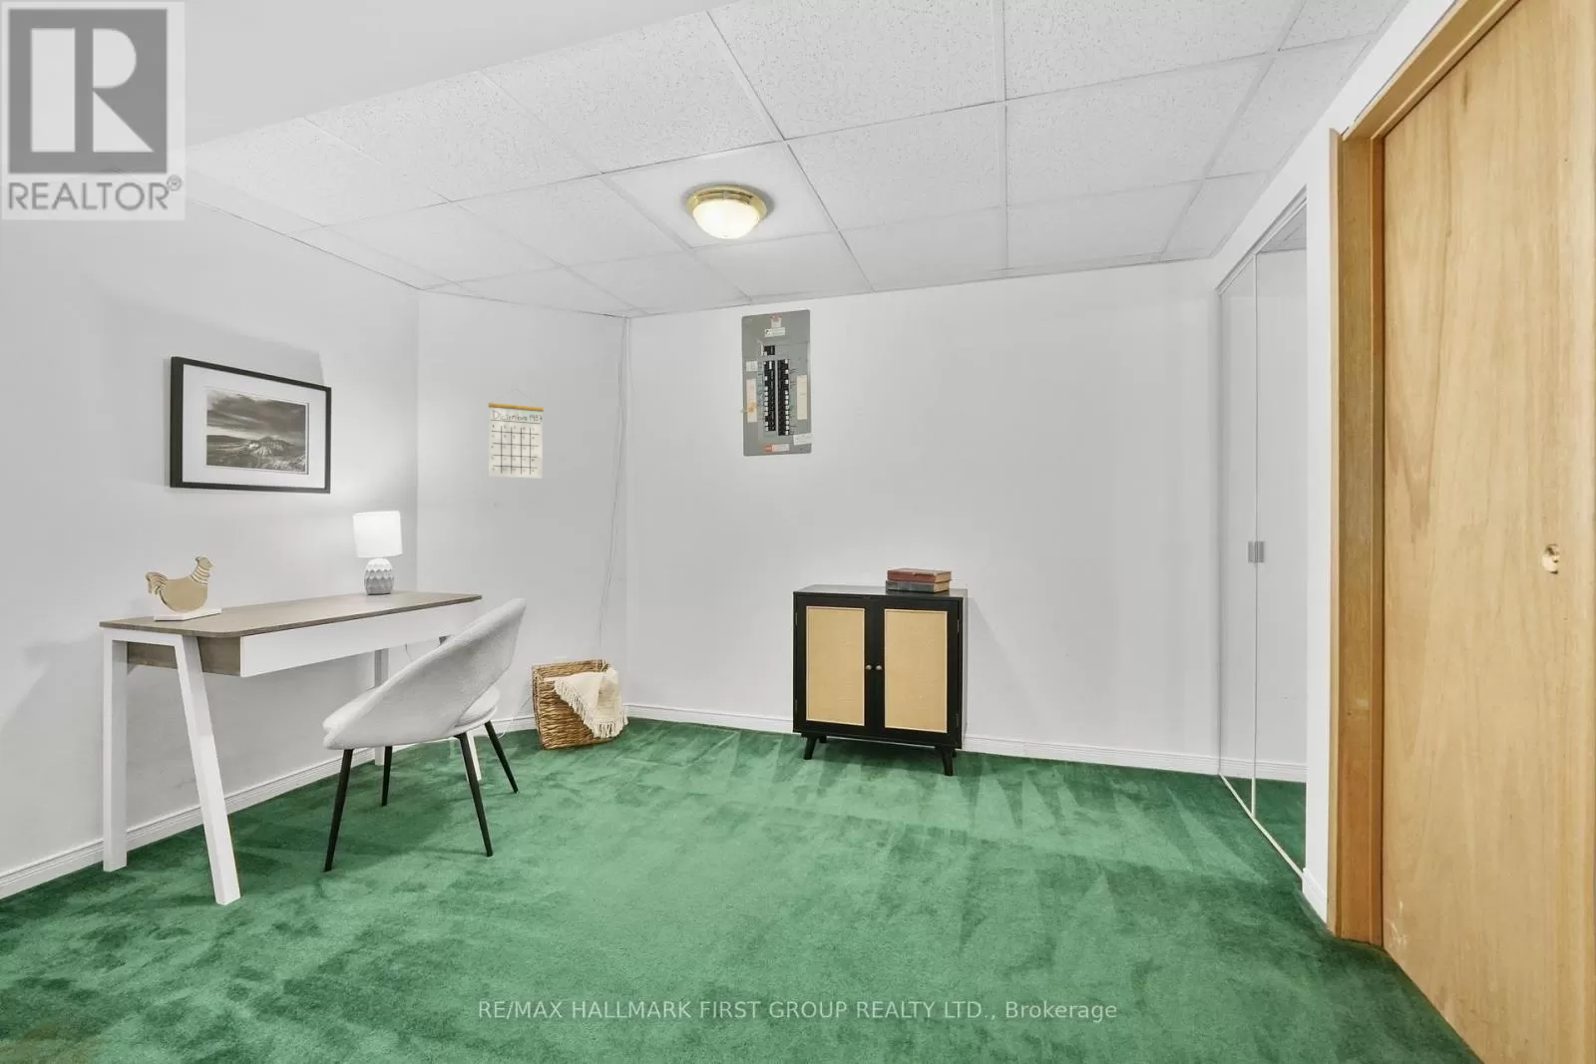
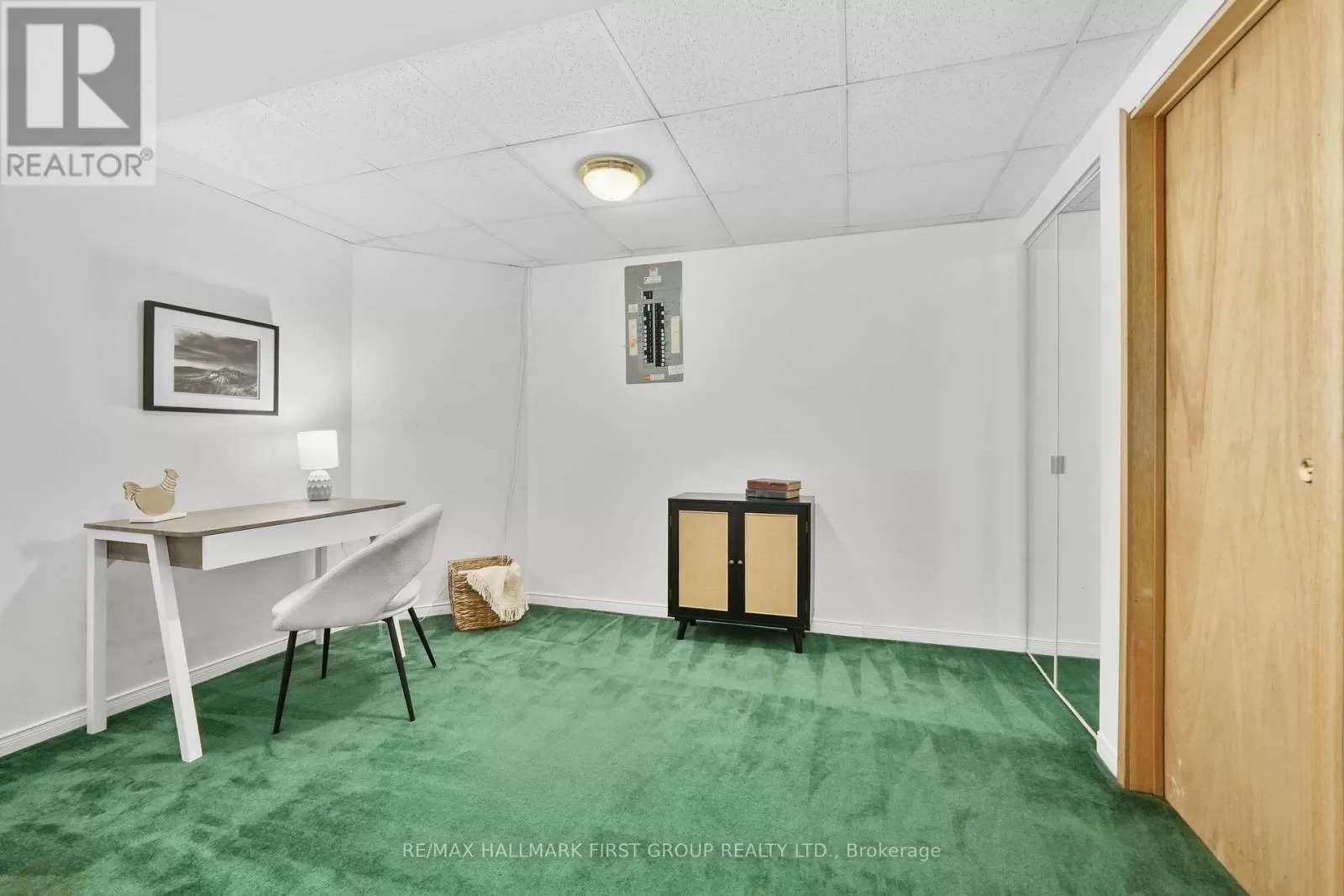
- calendar (515, 432)
